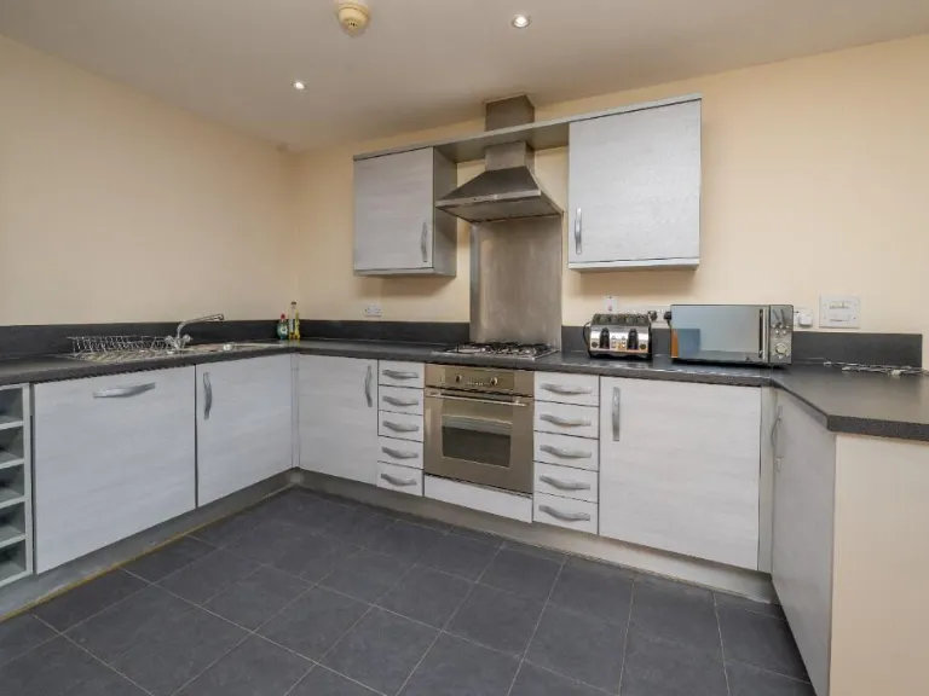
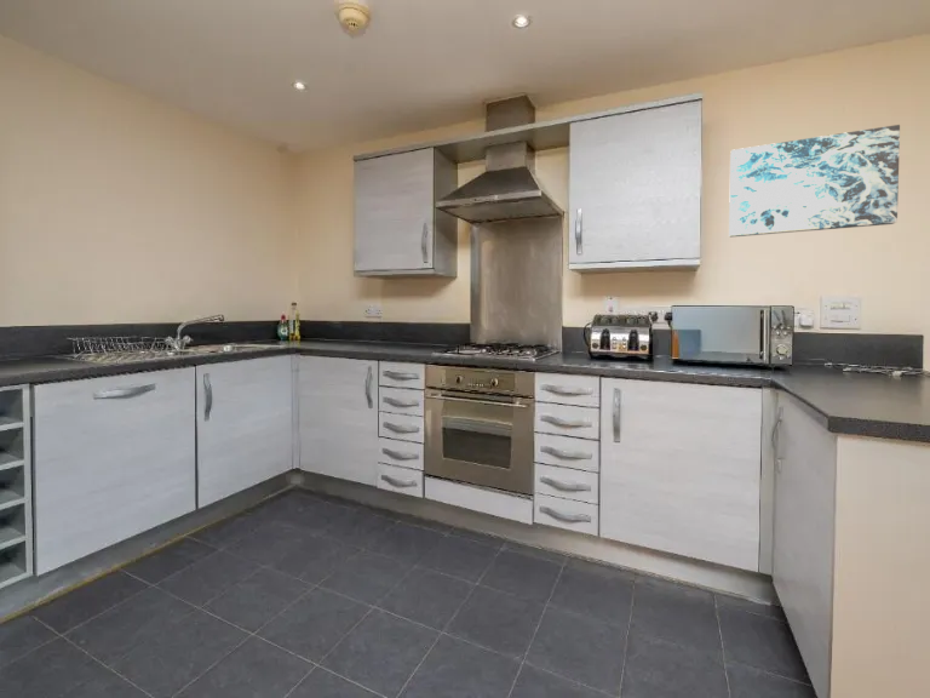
+ wall art (808, 184)
